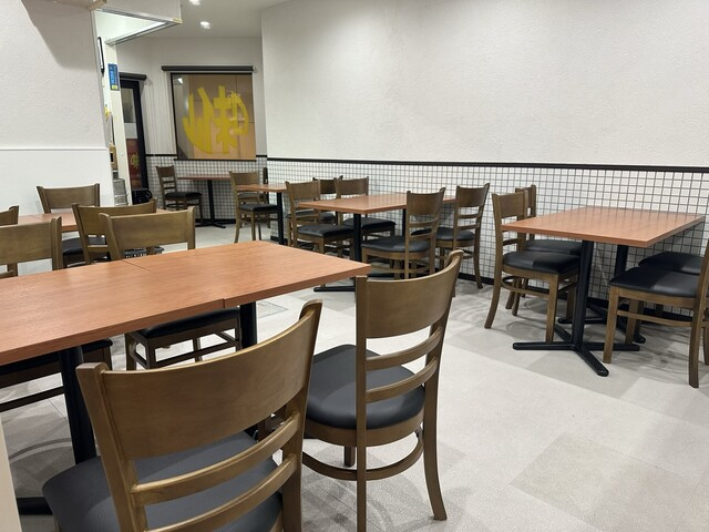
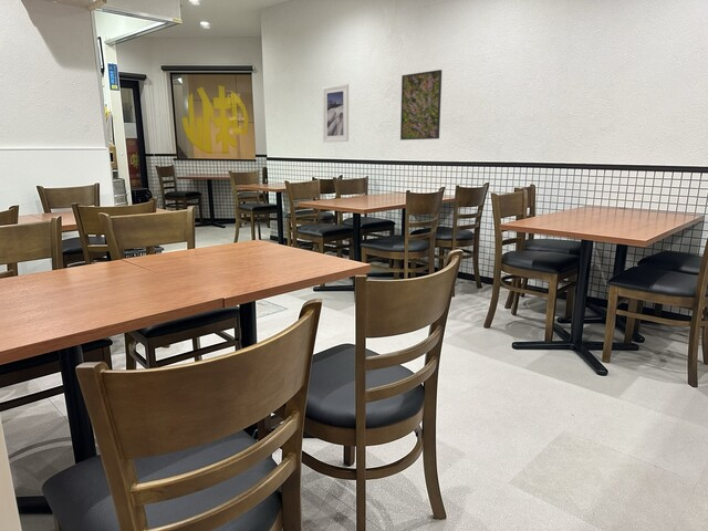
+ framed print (419, 106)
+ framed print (335, 114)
